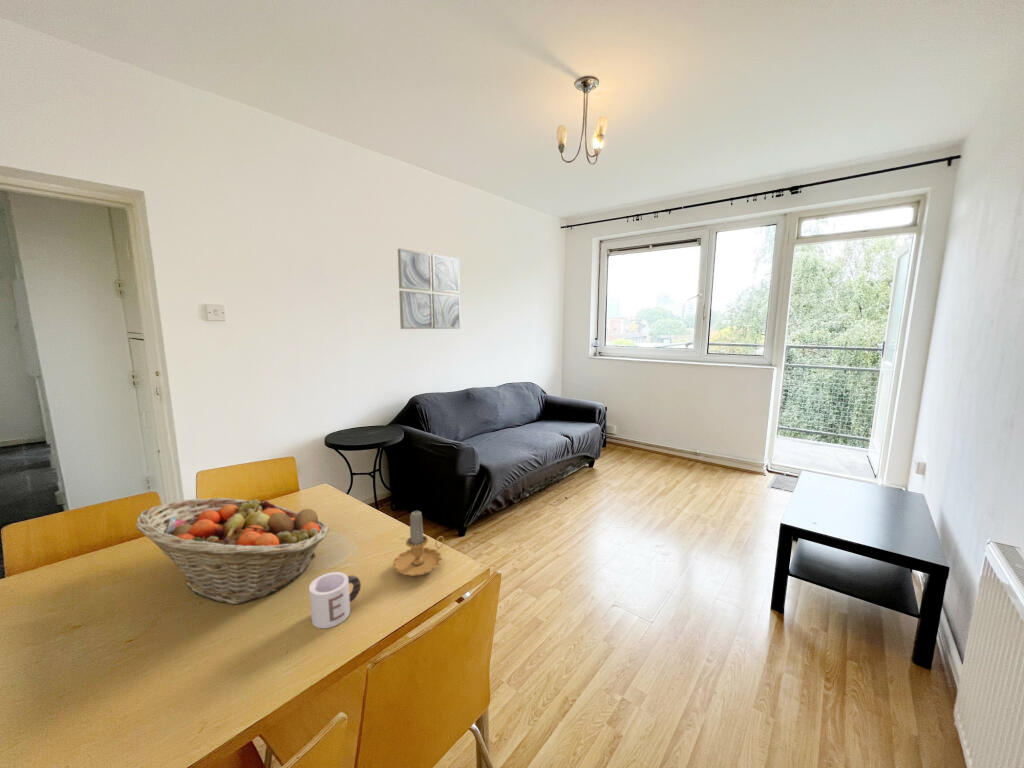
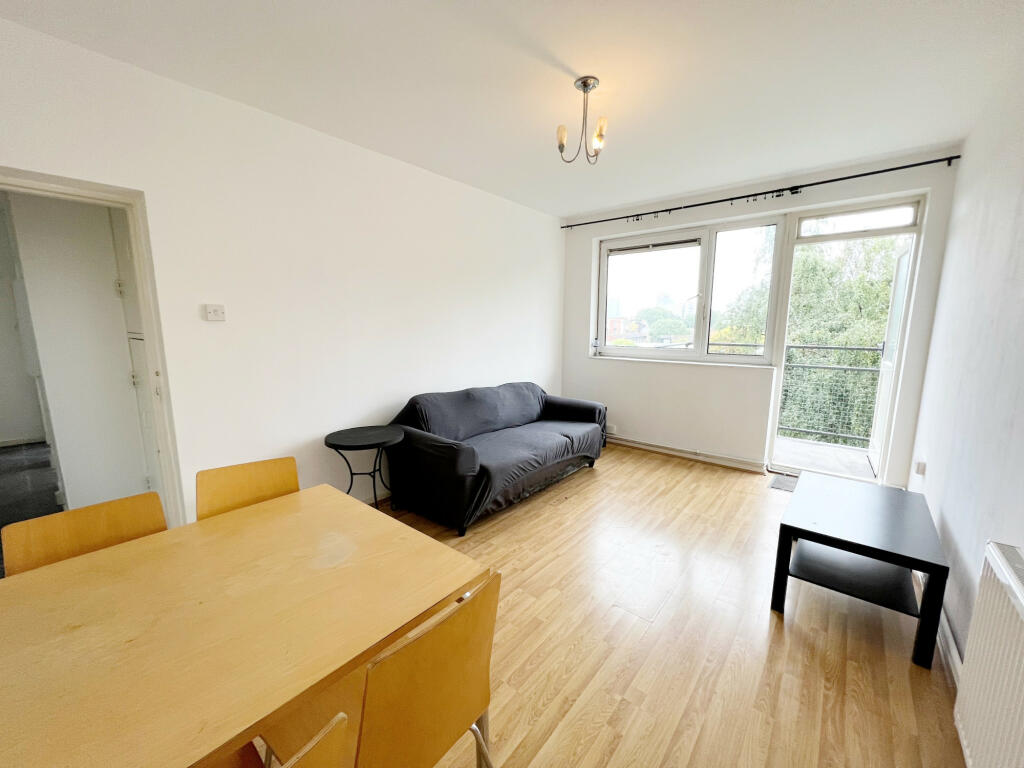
- wall art (431, 293)
- mug (337, 595)
- fruit basket (240, 535)
- candle (421, 536)
